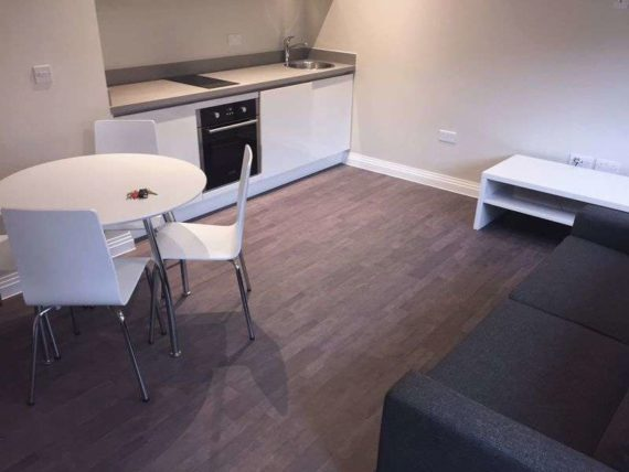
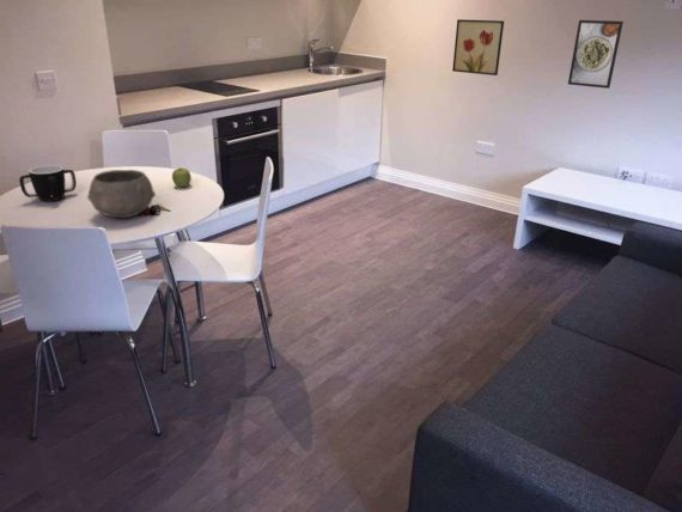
+ bowl (122, 194)
+ wall art (477, 47)
+ fruit (181, 176)
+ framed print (593, 54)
+ mug (48, 183)
